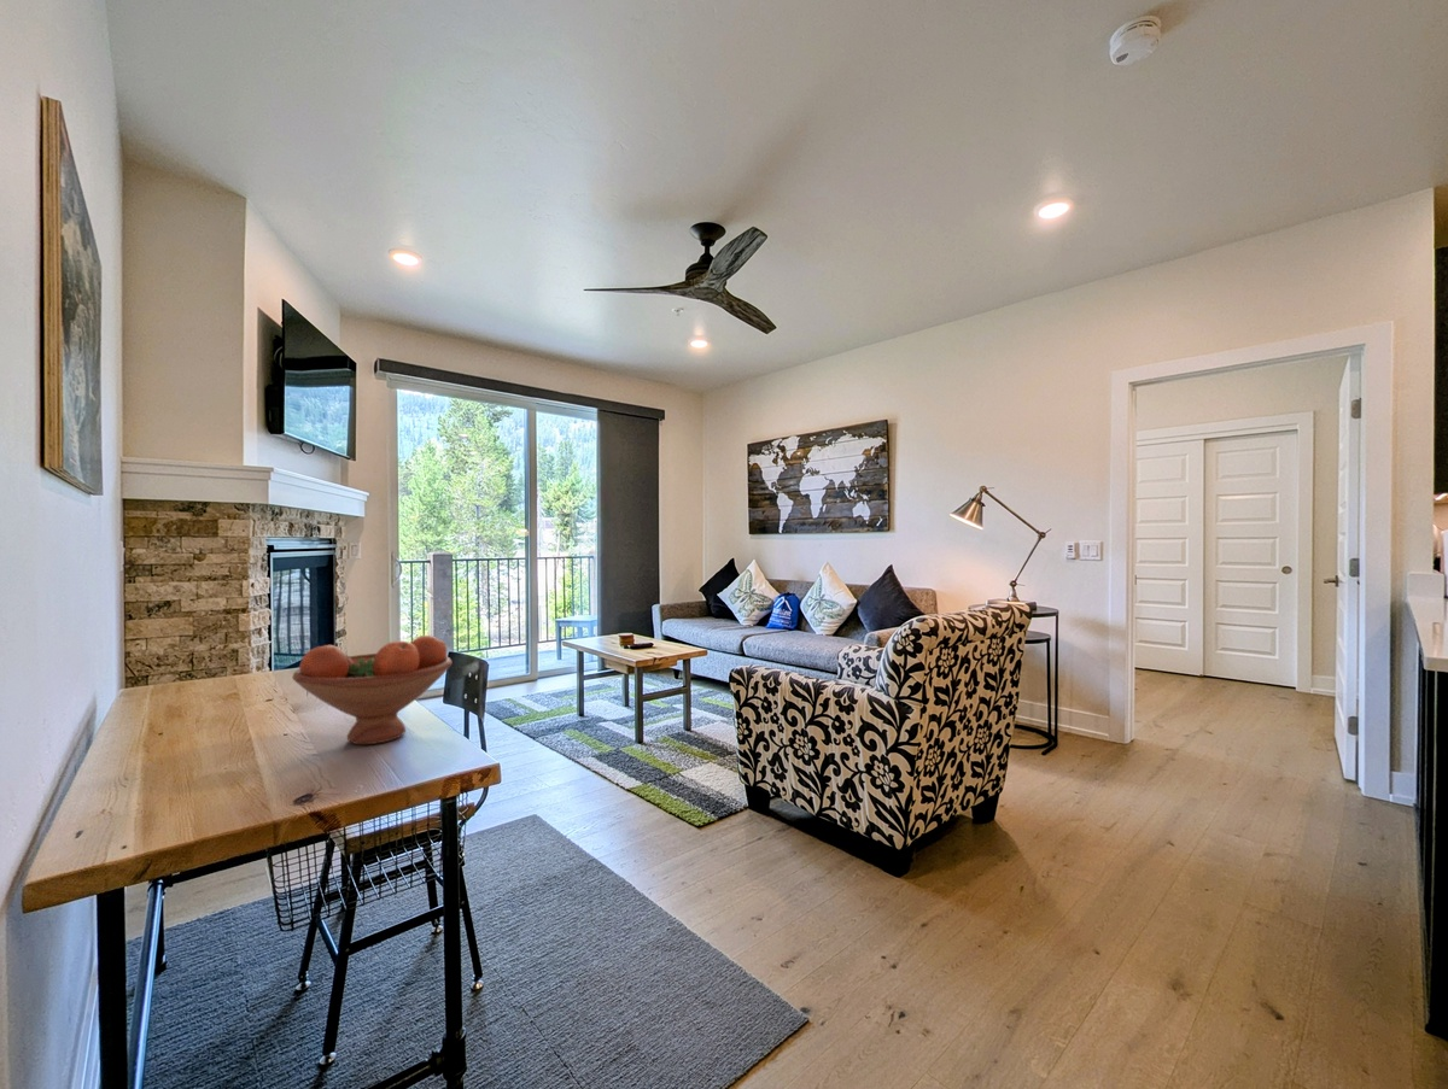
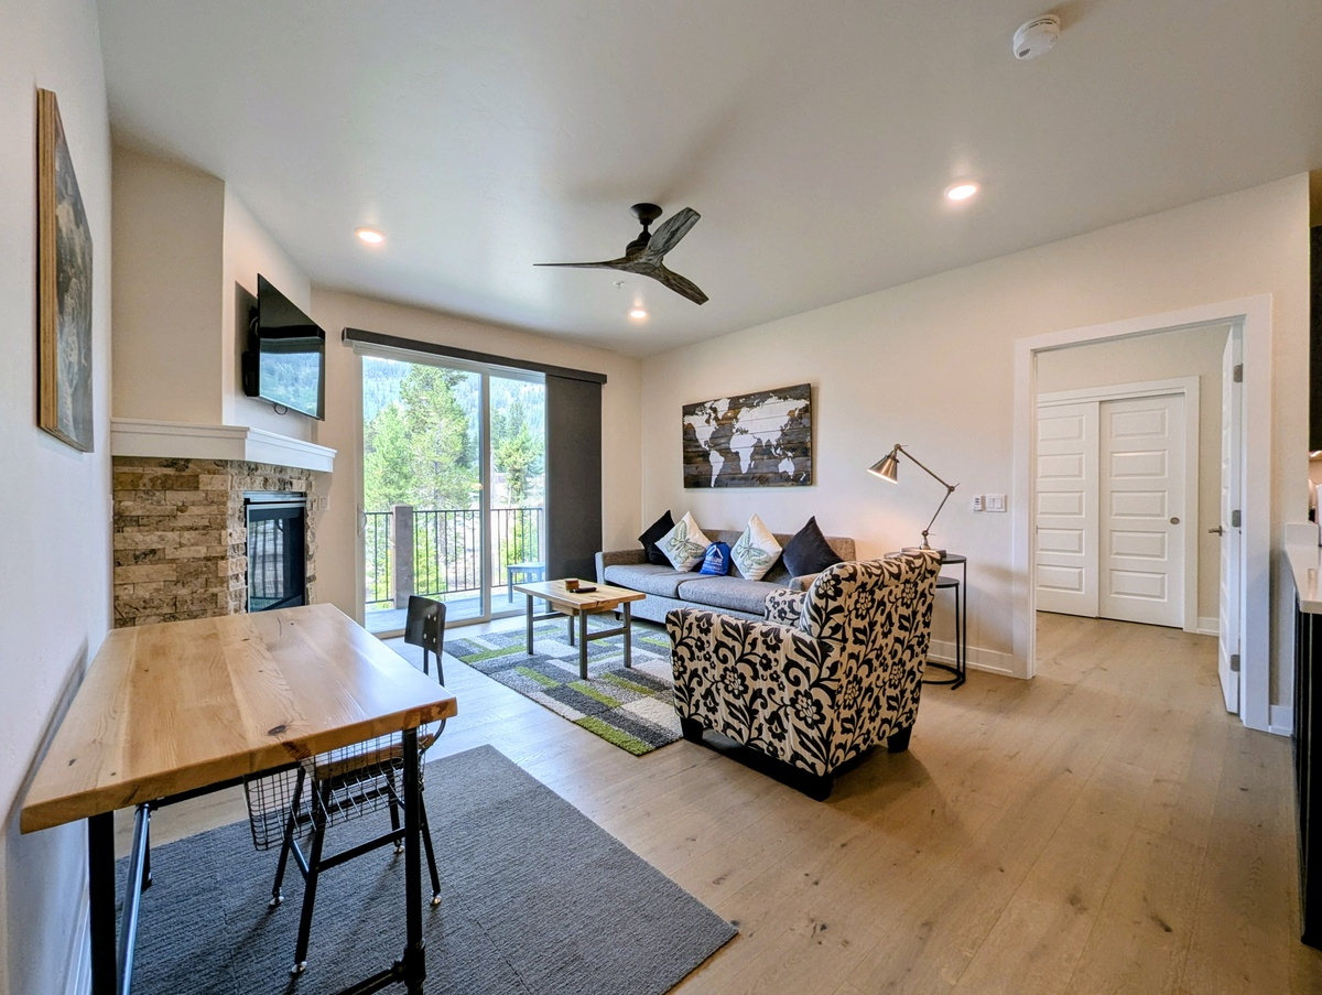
- fruit bowl (376, 686)
